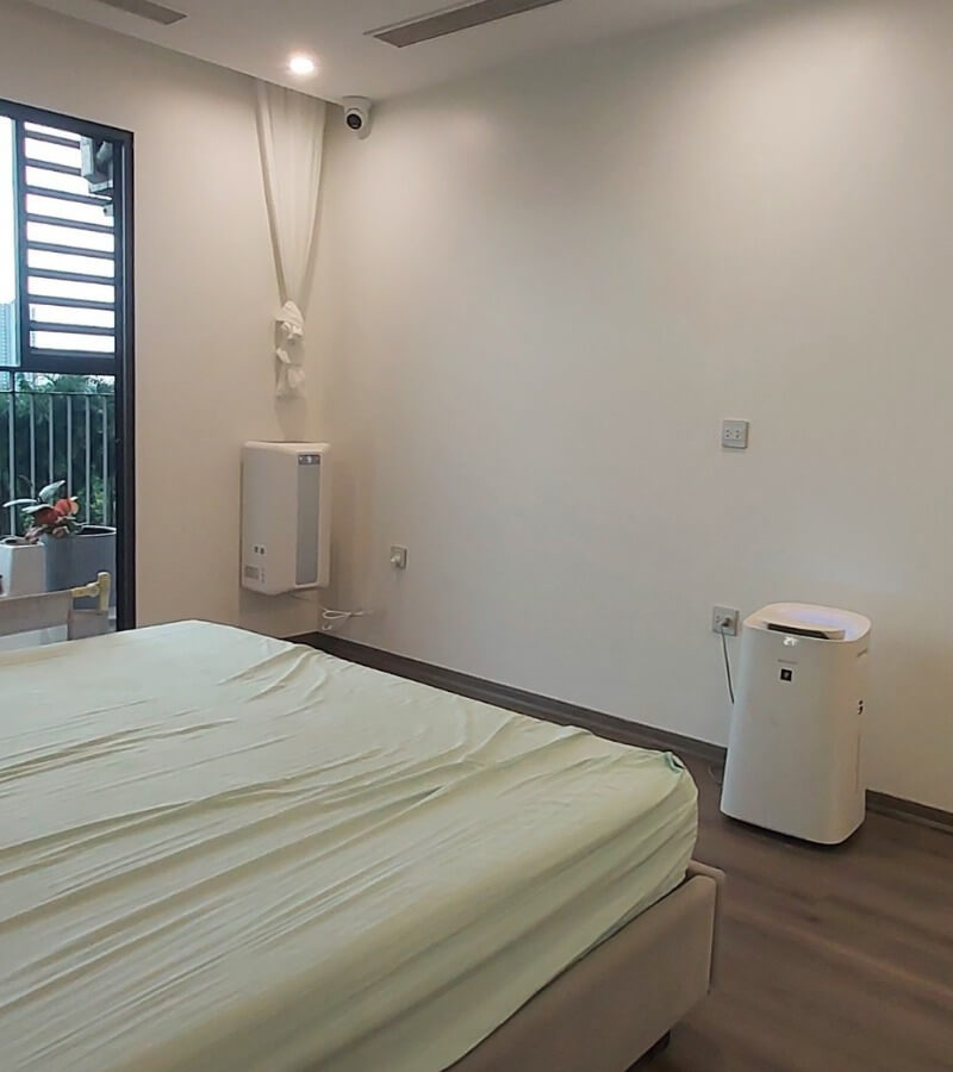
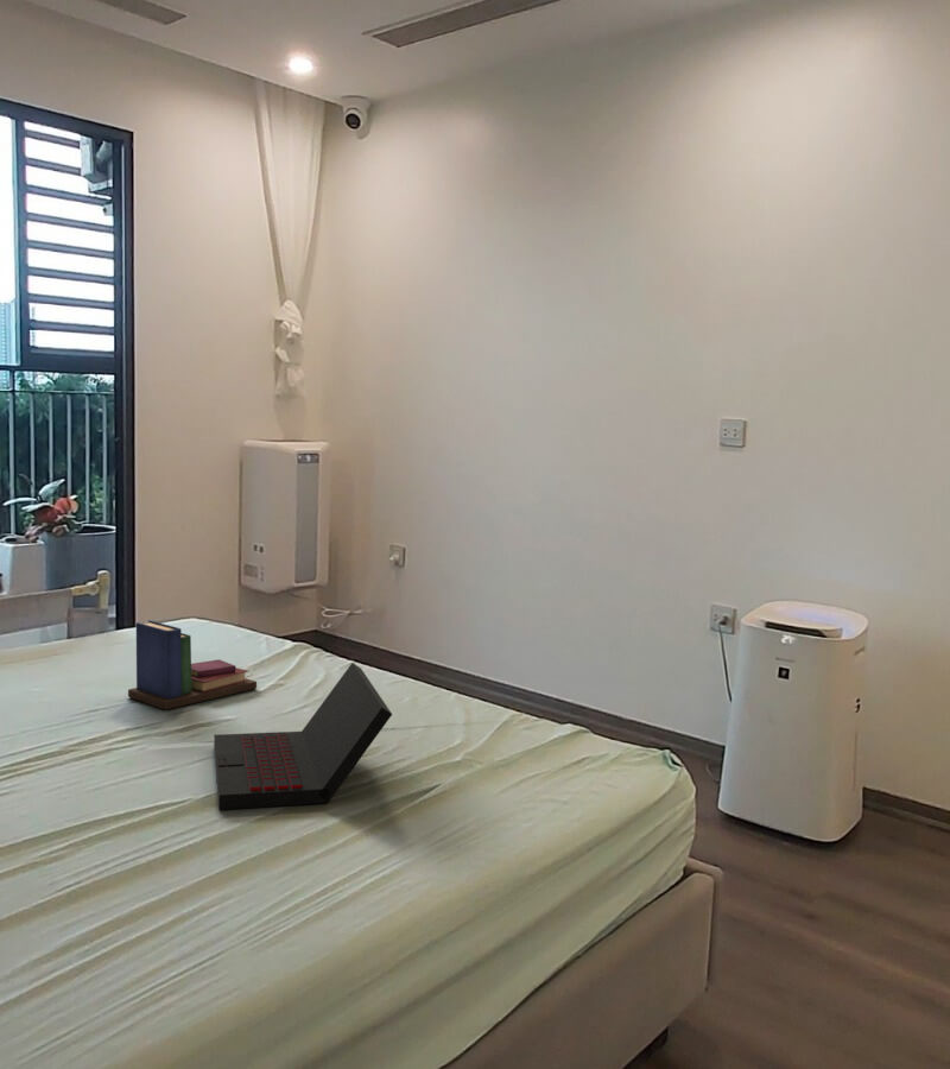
+ book (190, 656)
+ laptop (297, 732)
